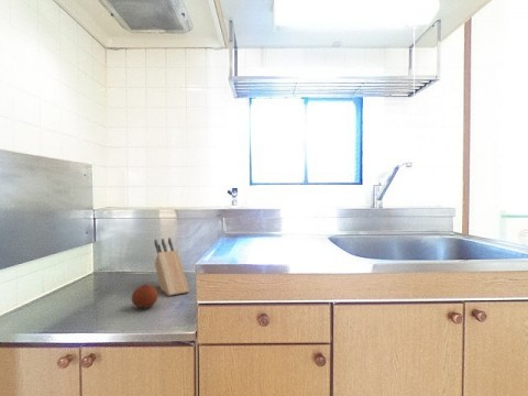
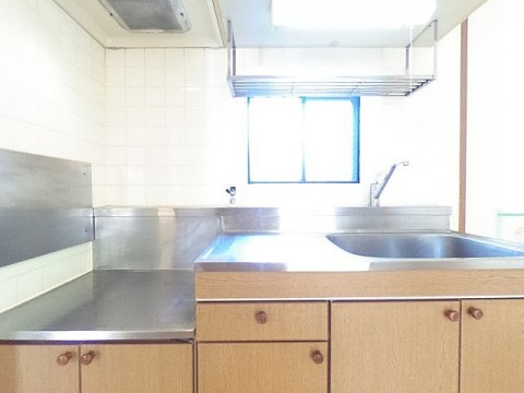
- fruit (144, 296)
- knife block (169, 264)
